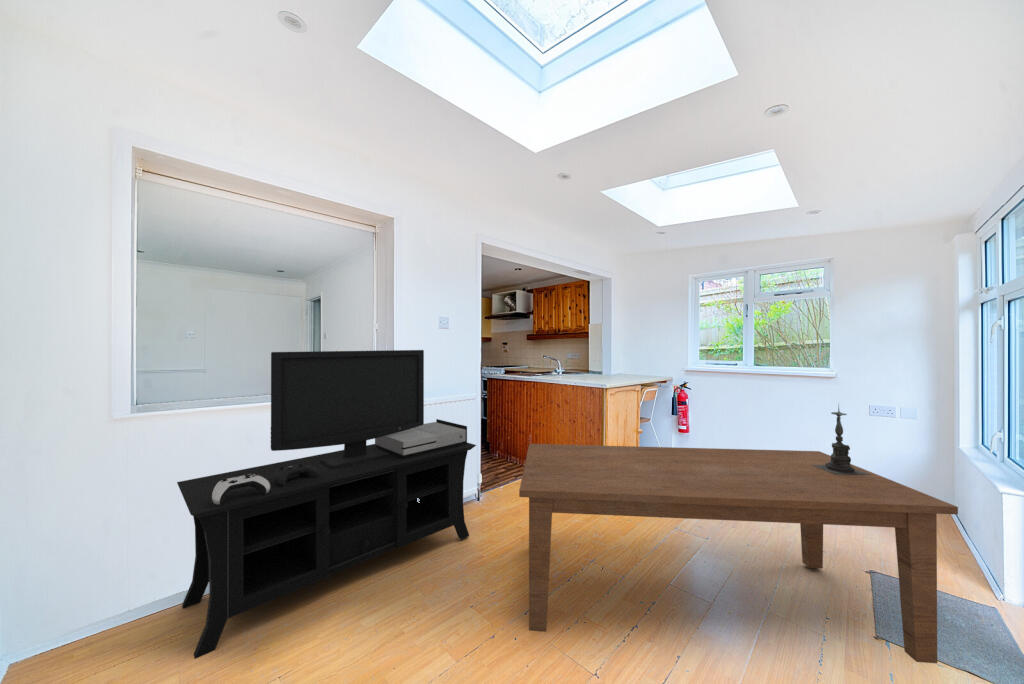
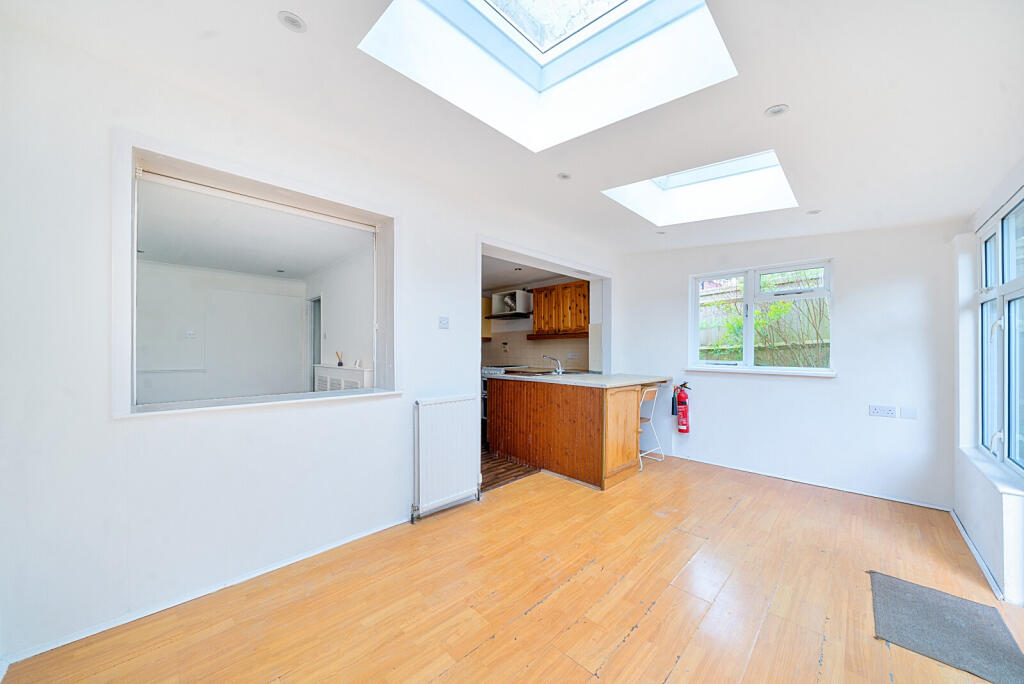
- dining table (692, 518)
- candle holder (839, 436)
- media console (349, 459)
